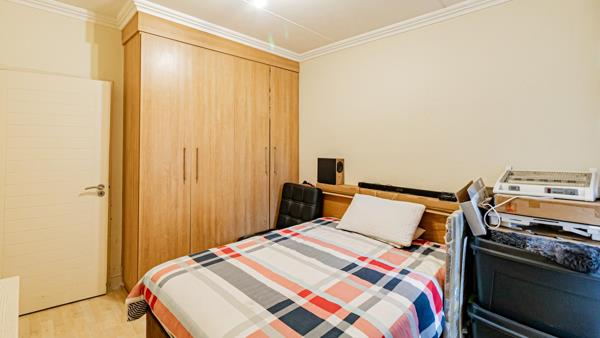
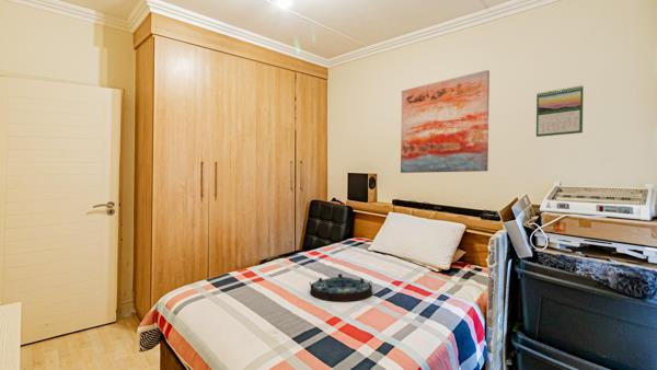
+ calendar (558, 112)
+ wall art (440, 126)
+ serving tray (341, 285)
